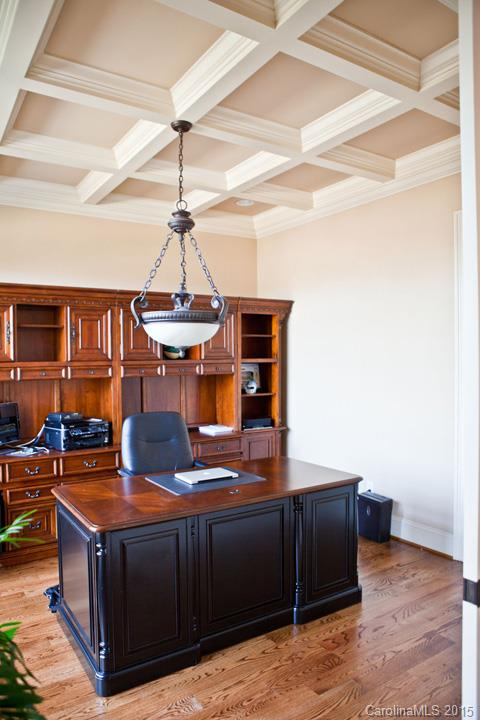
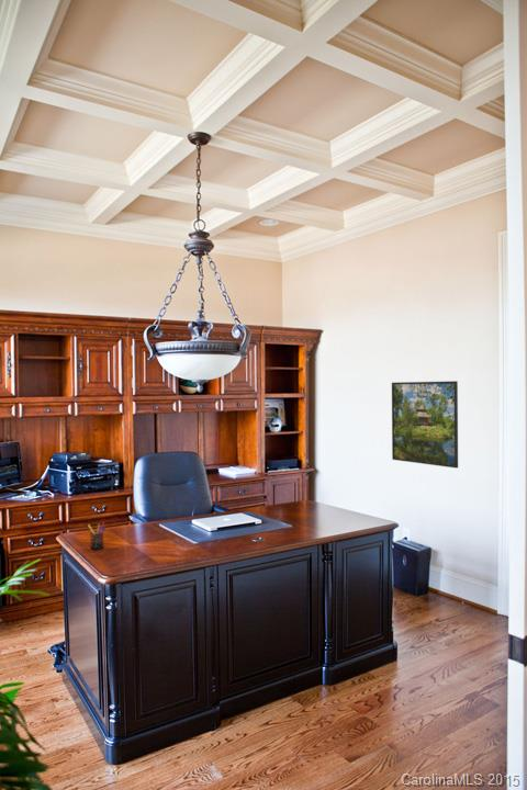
+ pen holder (98, 534)
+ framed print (423, 422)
